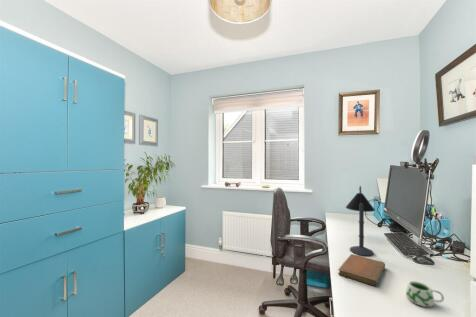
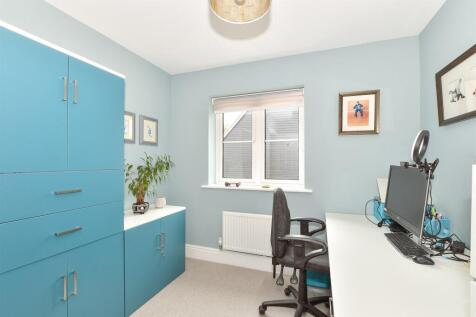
- desk lamp (360, 215)
- mug (424, 294)
- notebook (362, 268)
